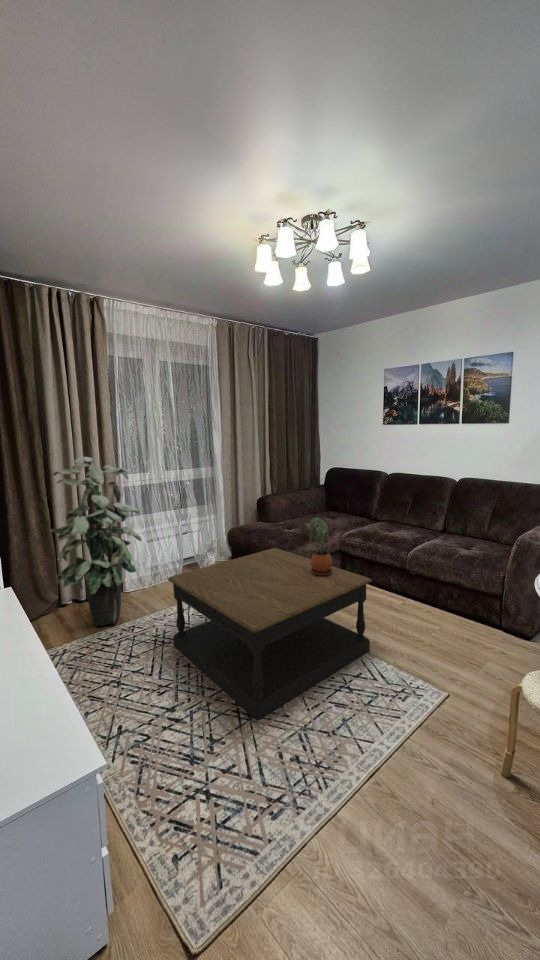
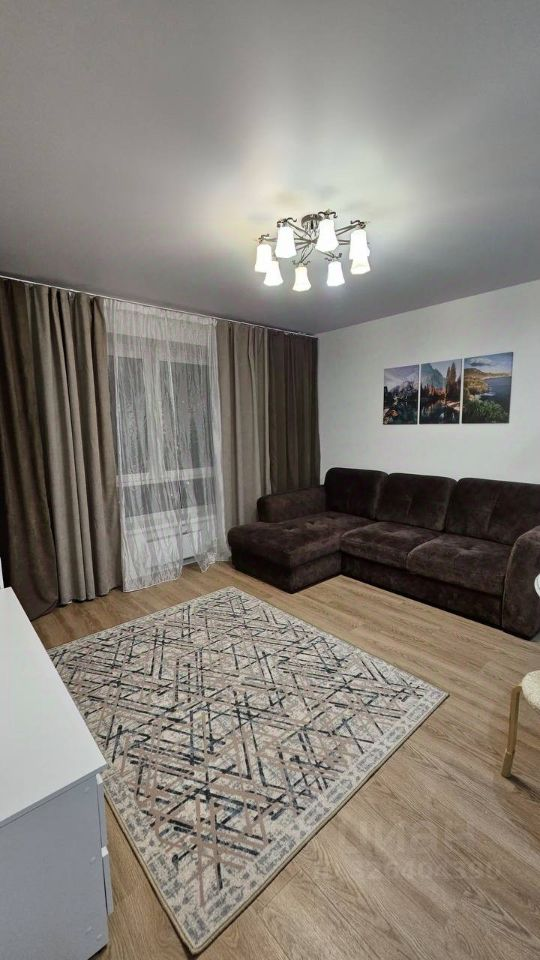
- potted plant (319, 545)
- indoor plant (95, 540)
- coffee table (268, 613)
